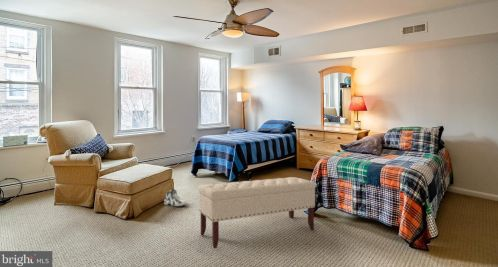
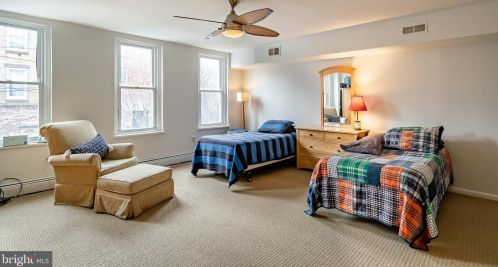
- sneaker (175, 196)
- bench (258, 207)
